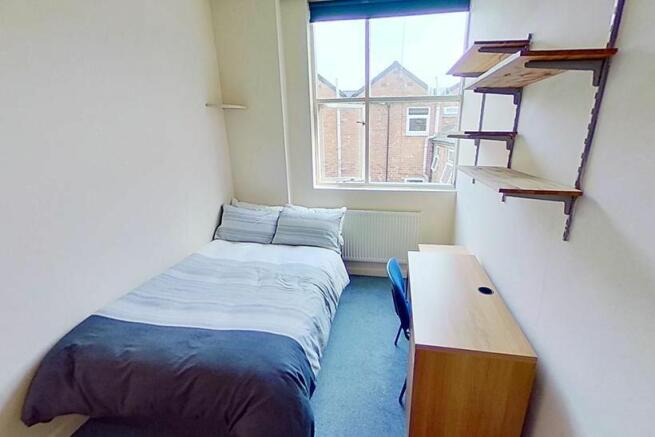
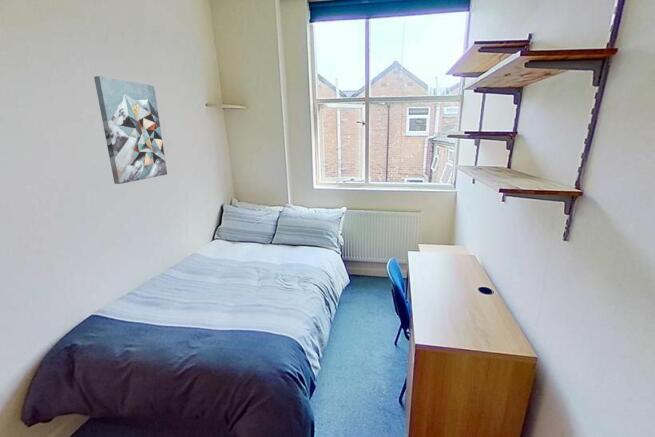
+ wall art (135, 132)
